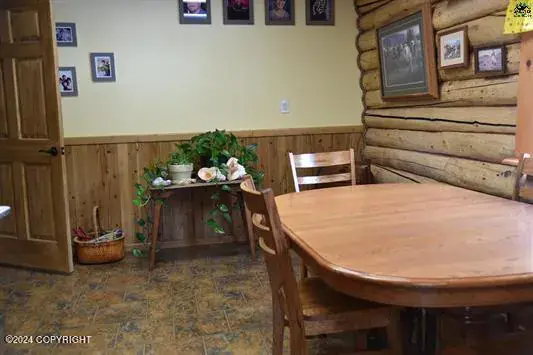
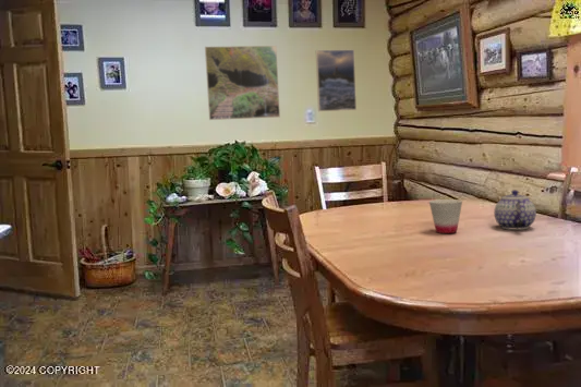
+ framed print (336, 80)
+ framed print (242, 82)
+ cup (446, 216)
+ teapot (515, 208)
